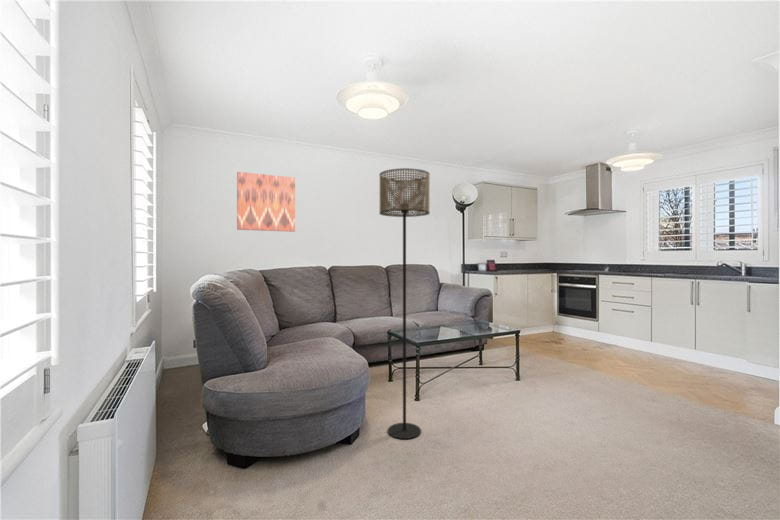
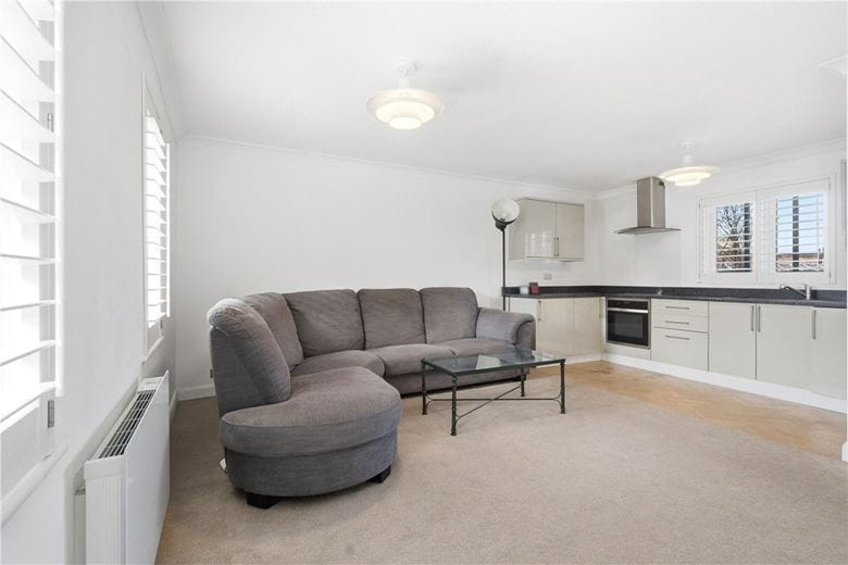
- wall art (267, 202)
- floor lamp (404, 302)
